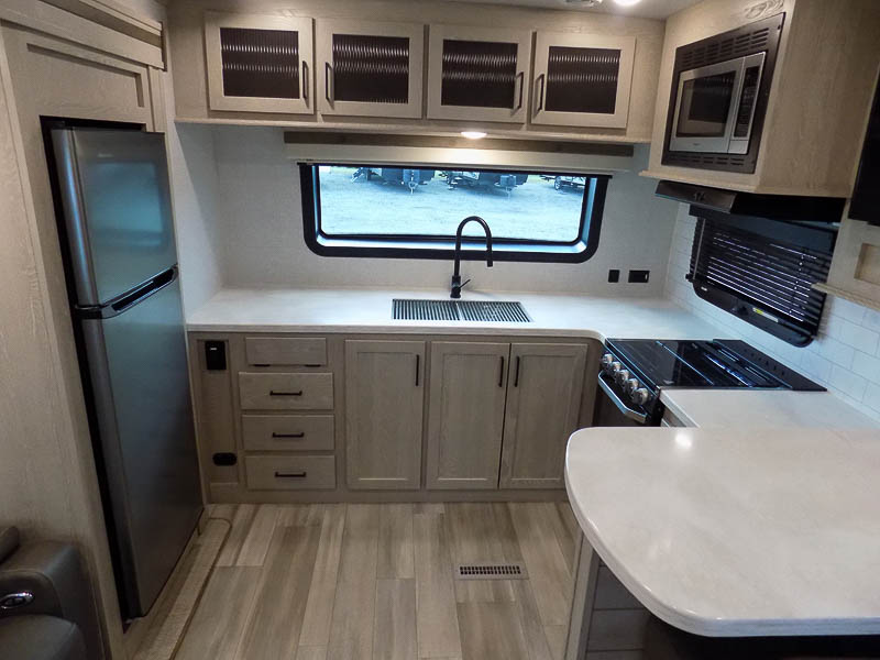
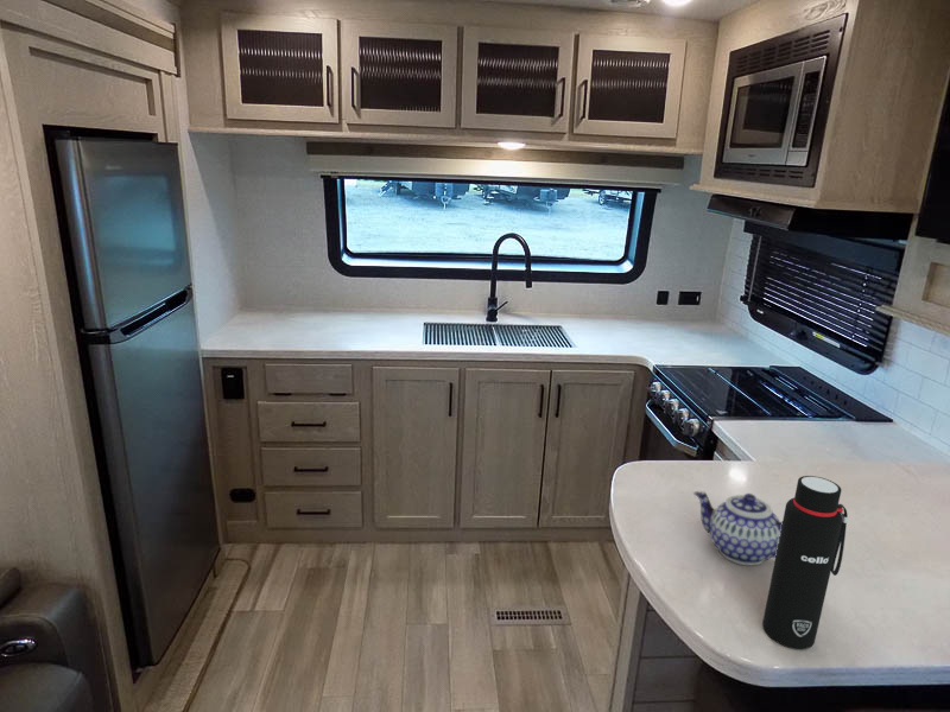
+ teapot (745, 523)
+ water bottle (808, 561)
